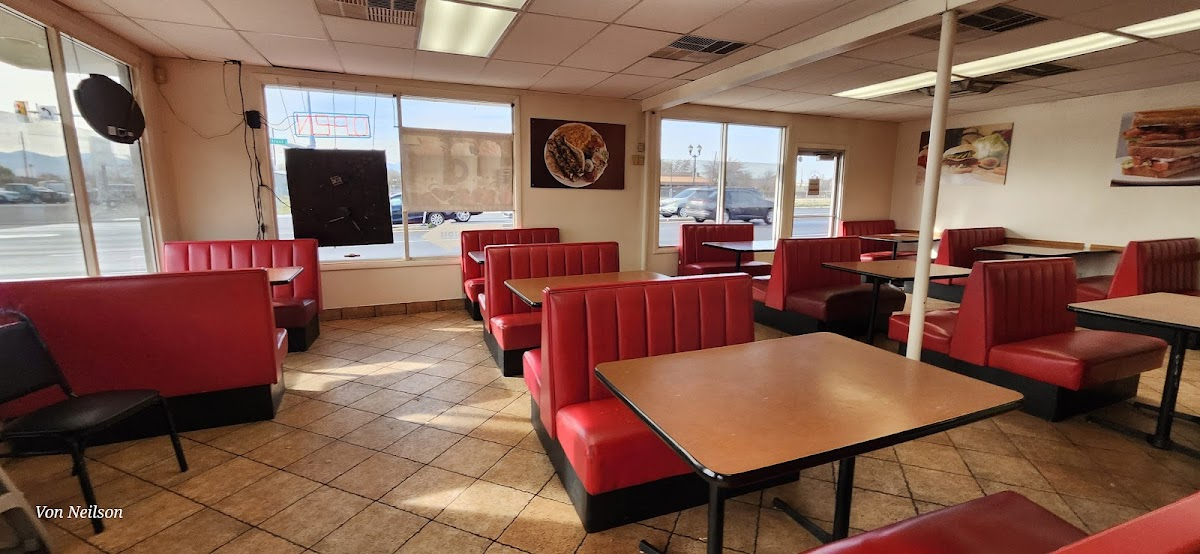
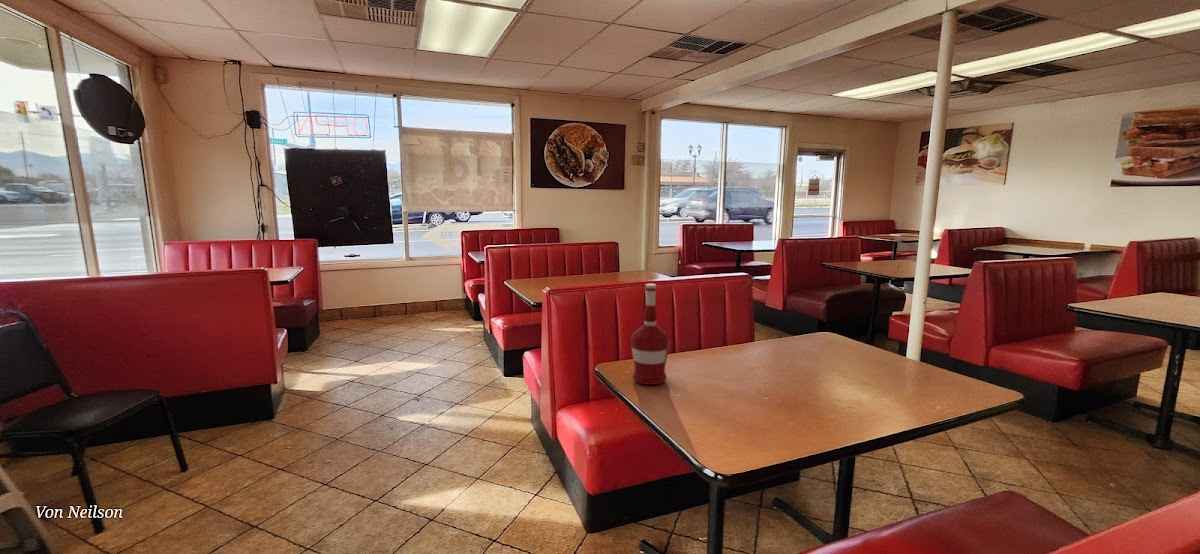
+ alcohol (650, 332)
